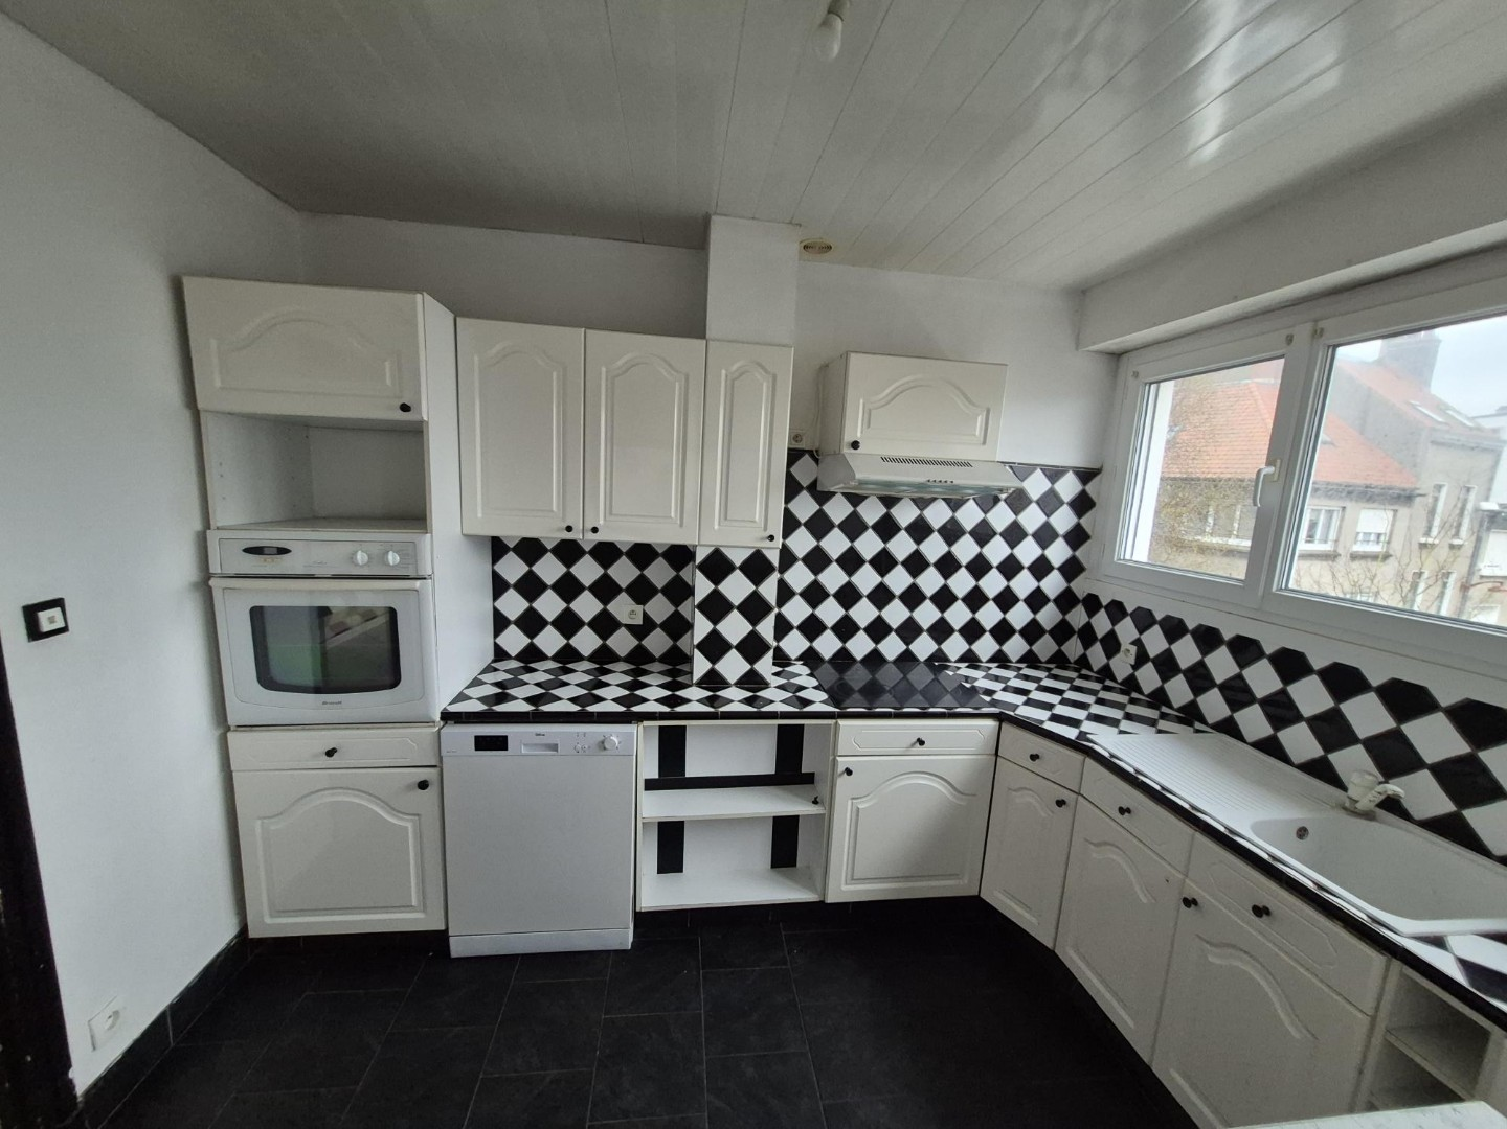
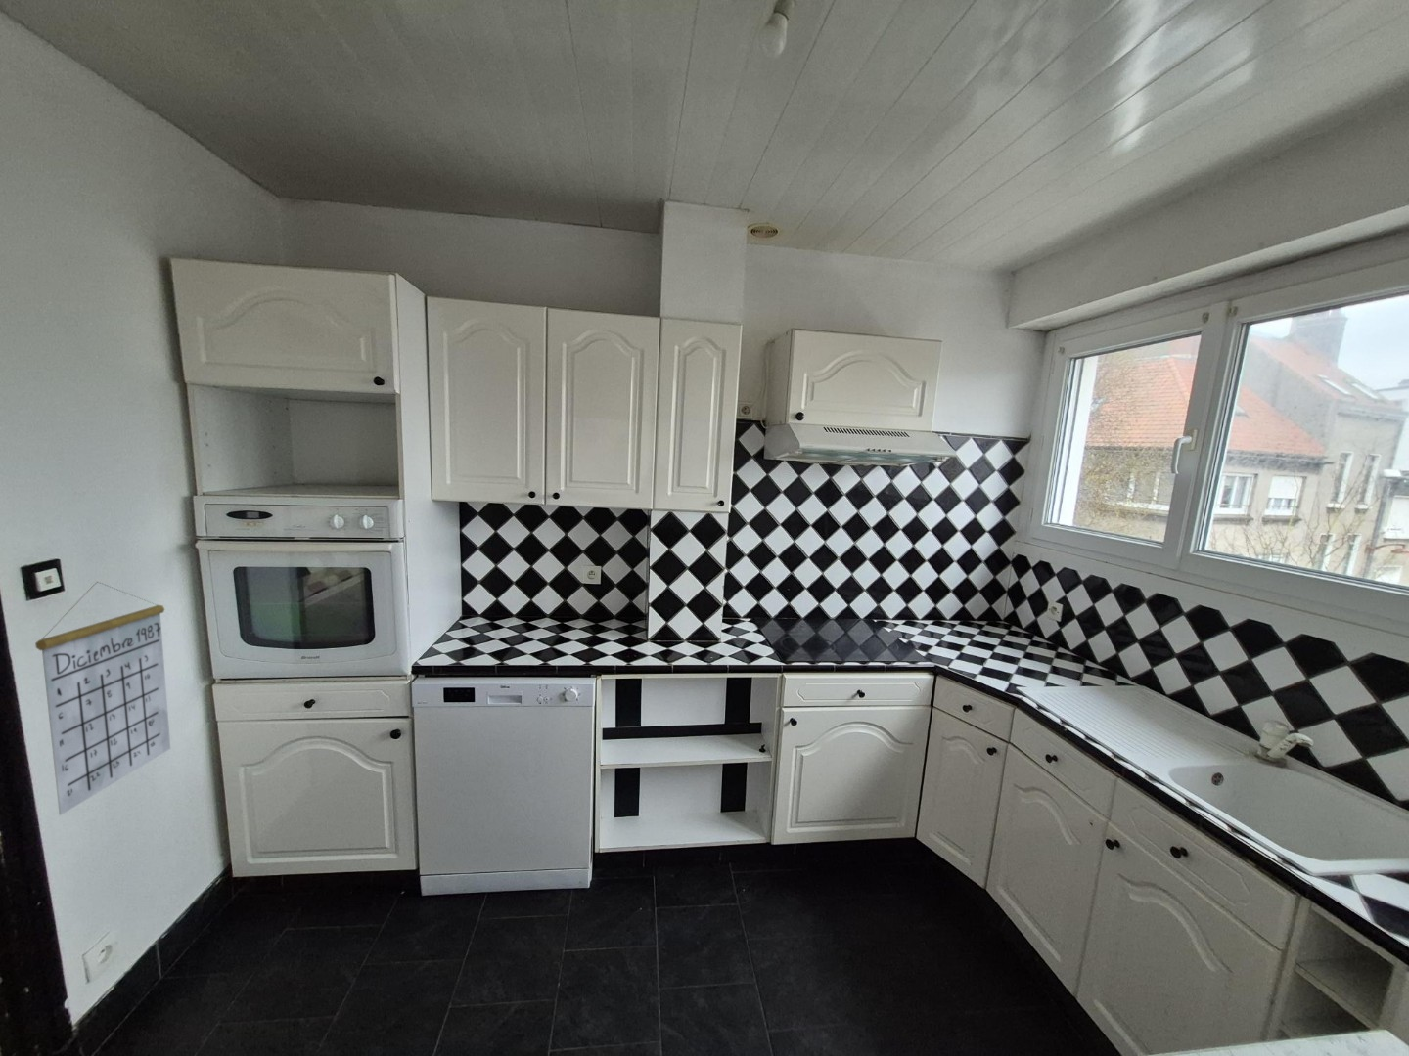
+ calendar (112, 681)
